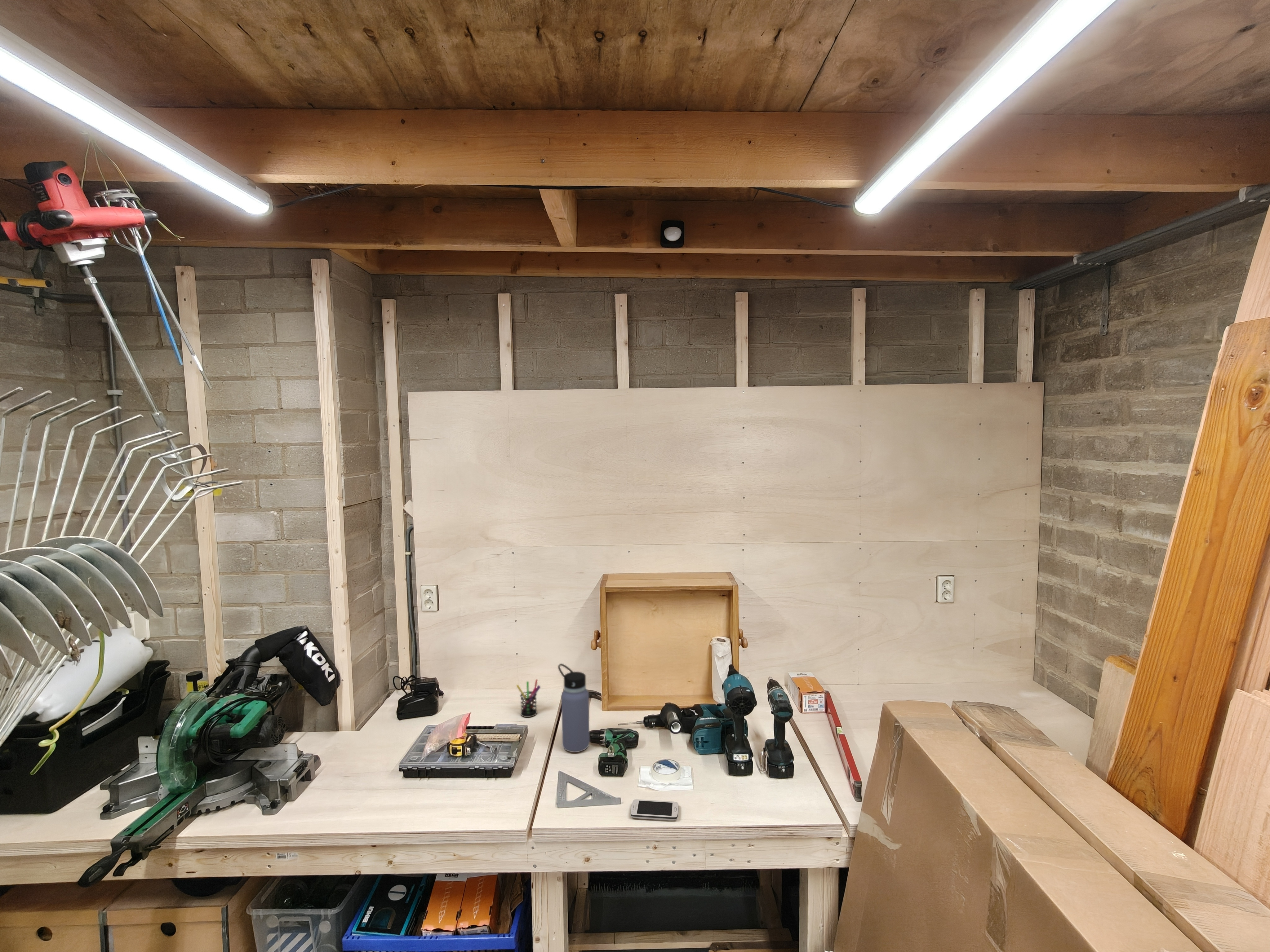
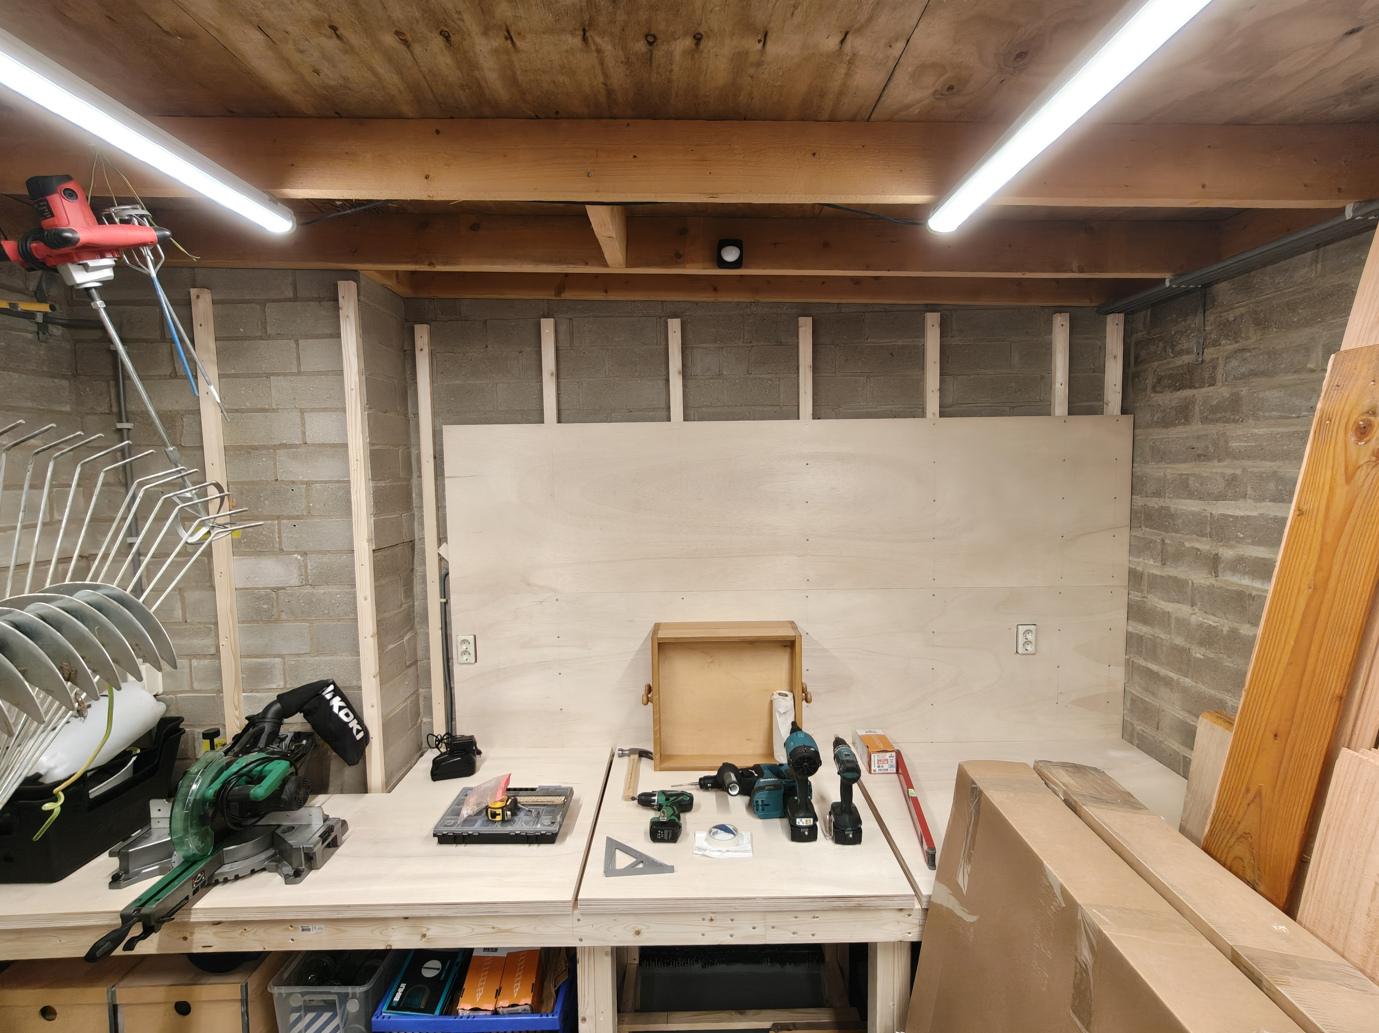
- water bottle (574, 705)
- pen holder (529, 696)
- smartphone (655, 810)
